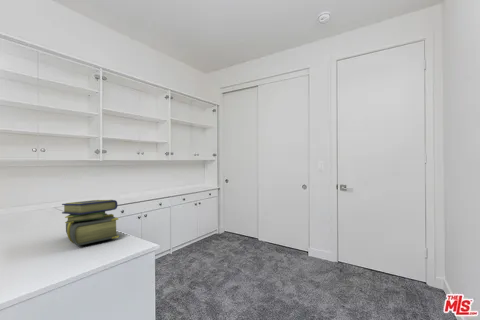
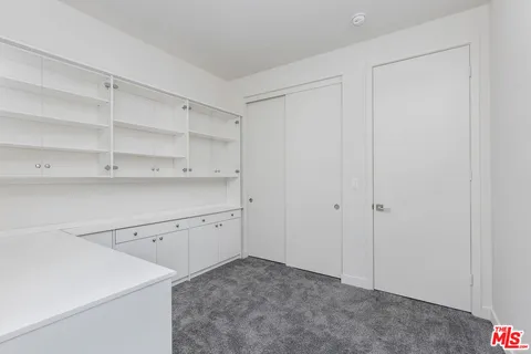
- stack of books (89, 218)
